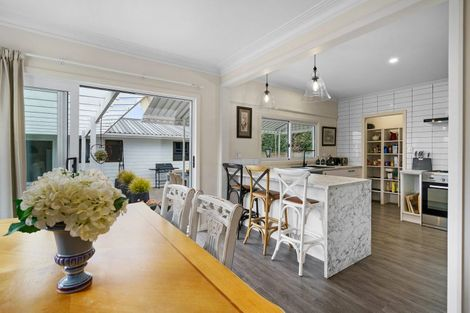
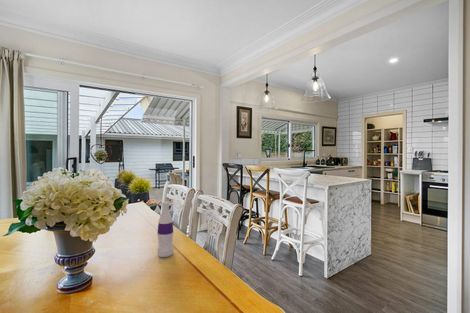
+ bottle (165, 228)
